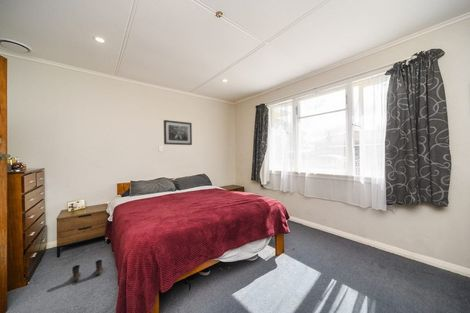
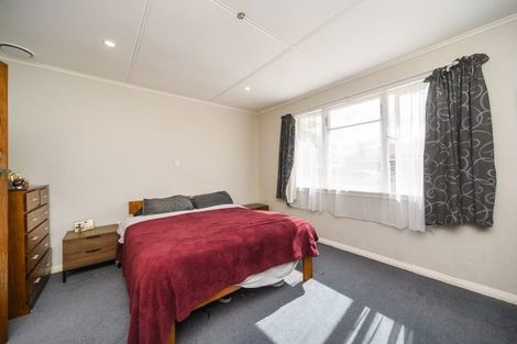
- wall art (178, 133)
- boots (96, 268)
